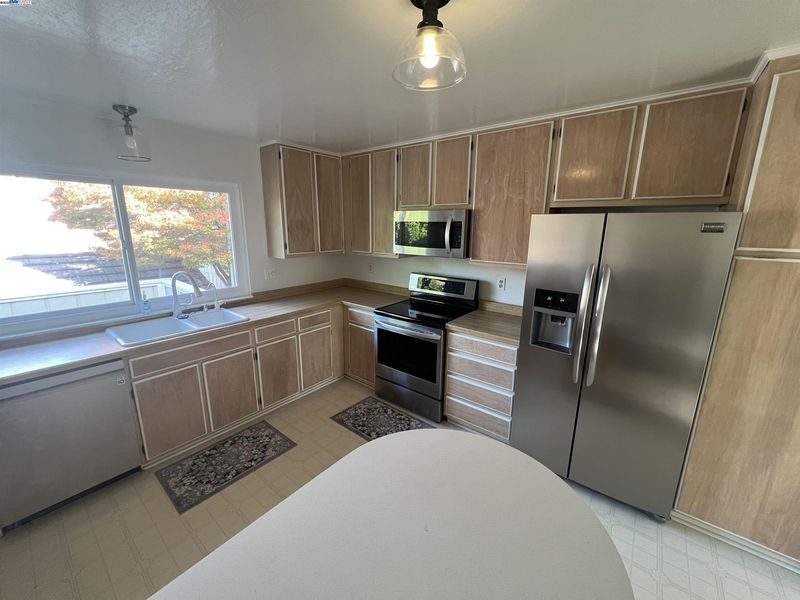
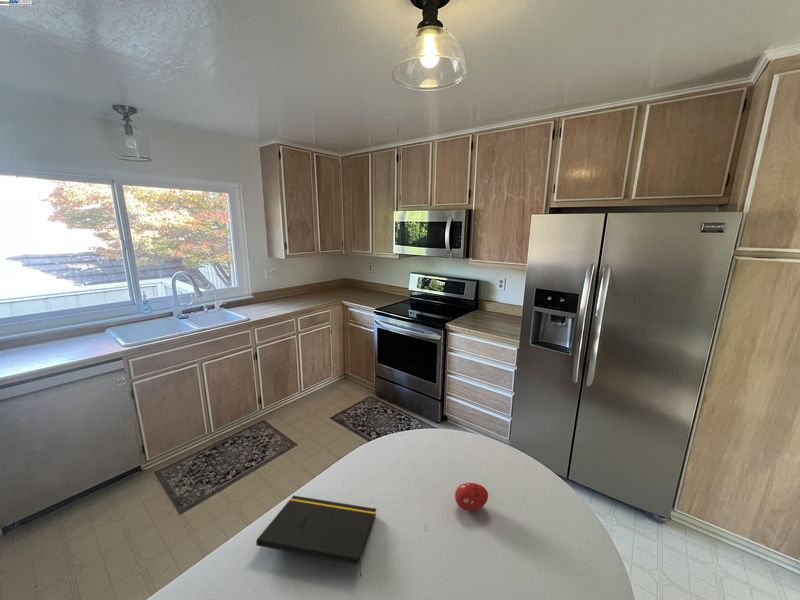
+ fruit (471, 495)
+ notepad (321, 525)
